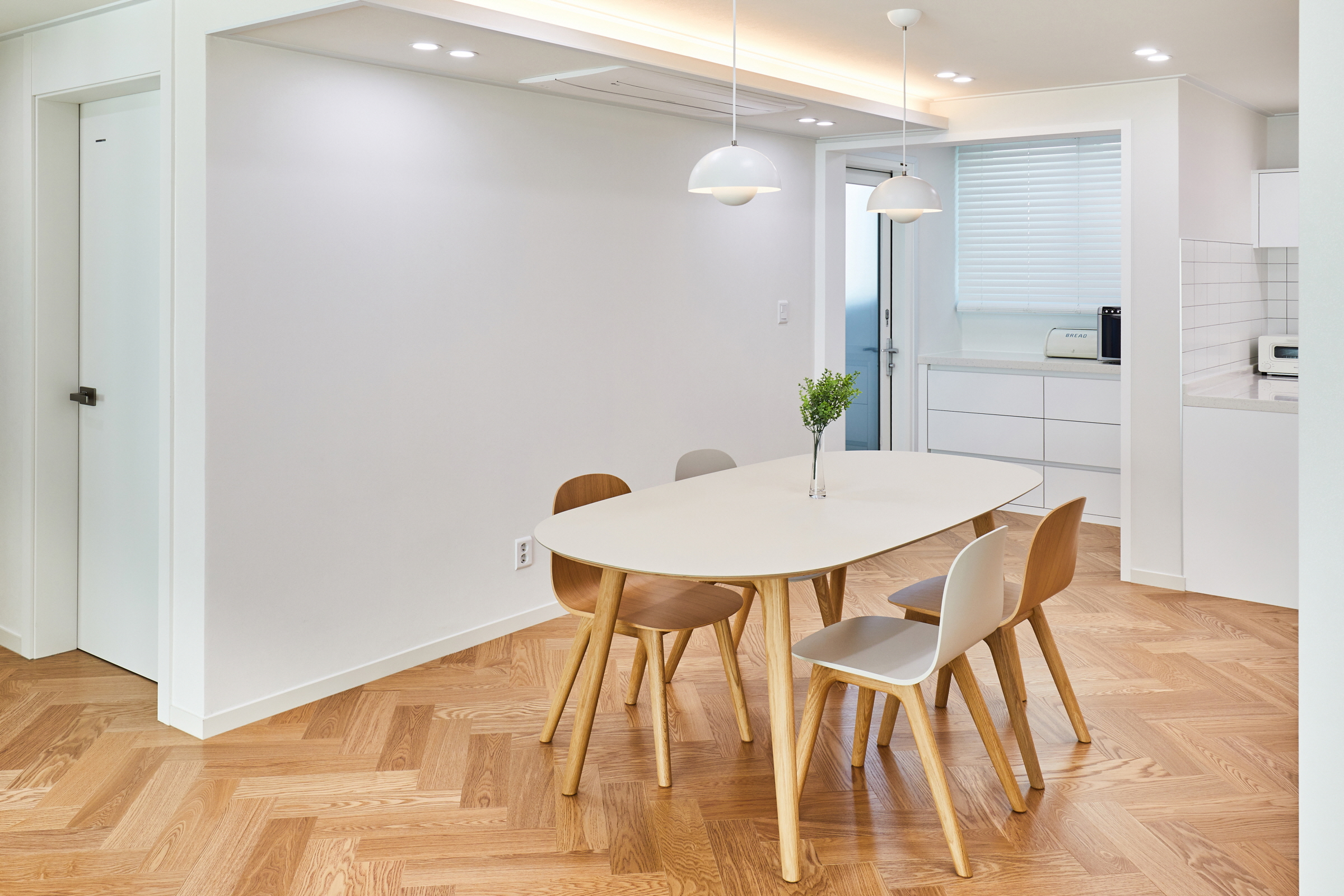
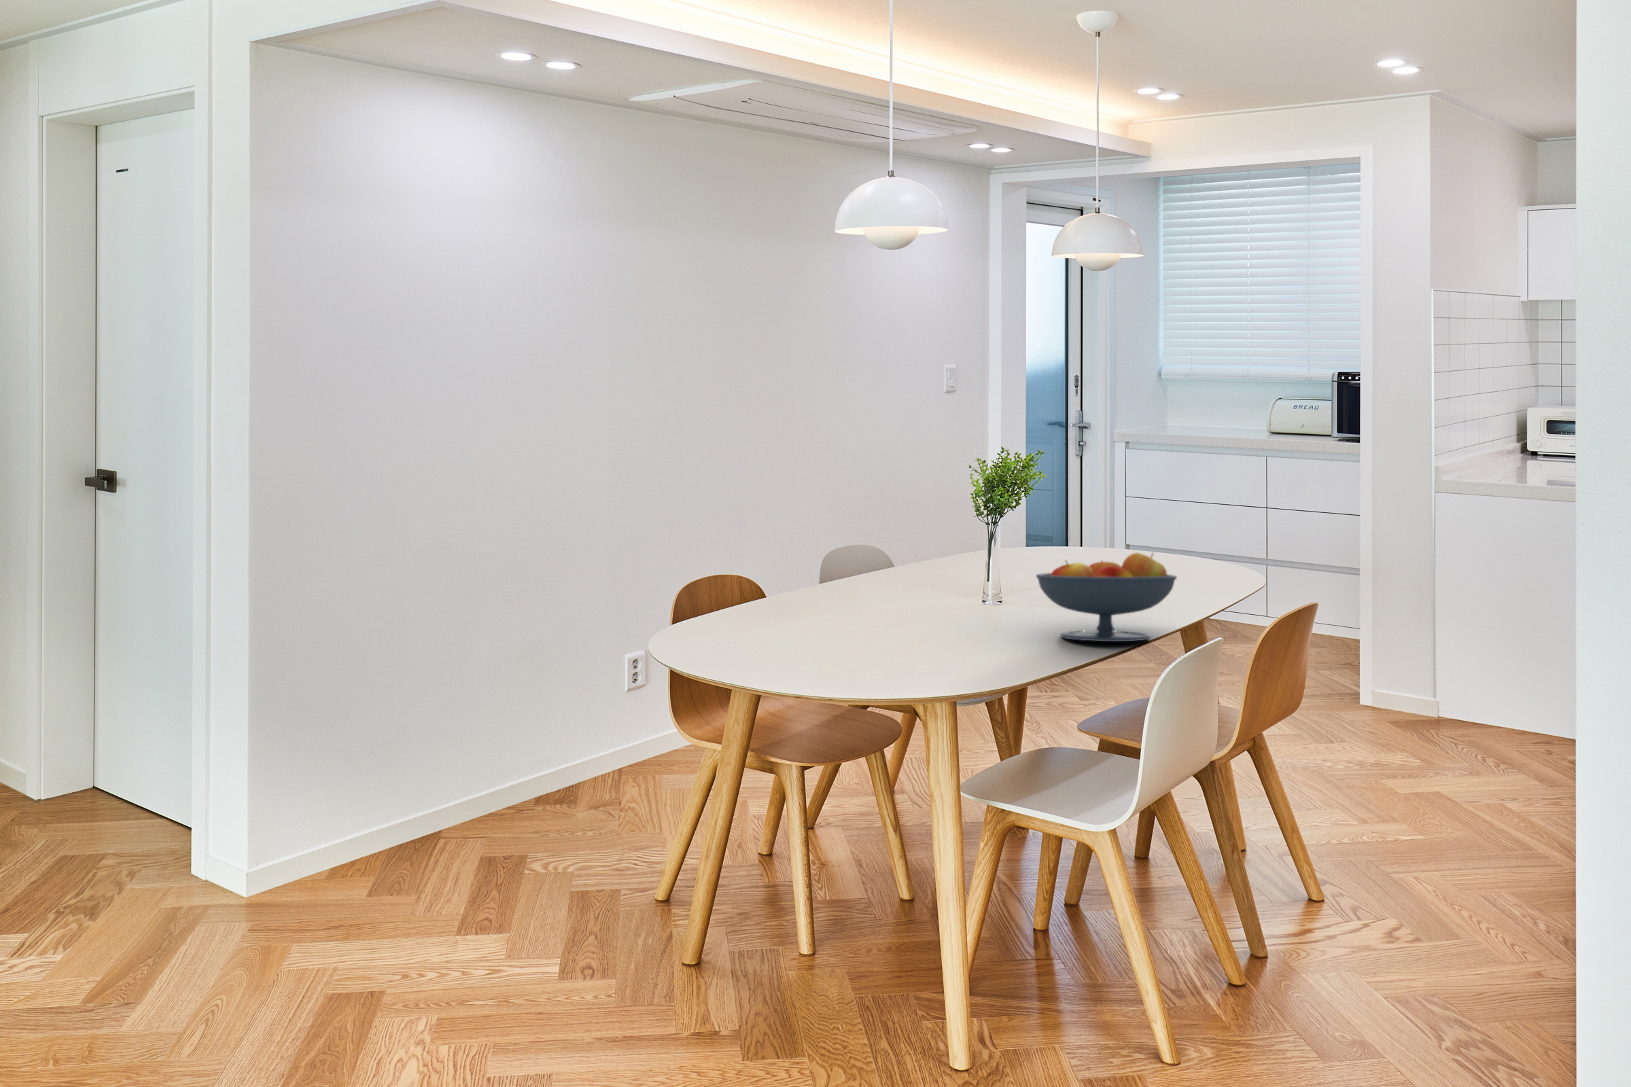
+ fruit bowl (1106, 596)
